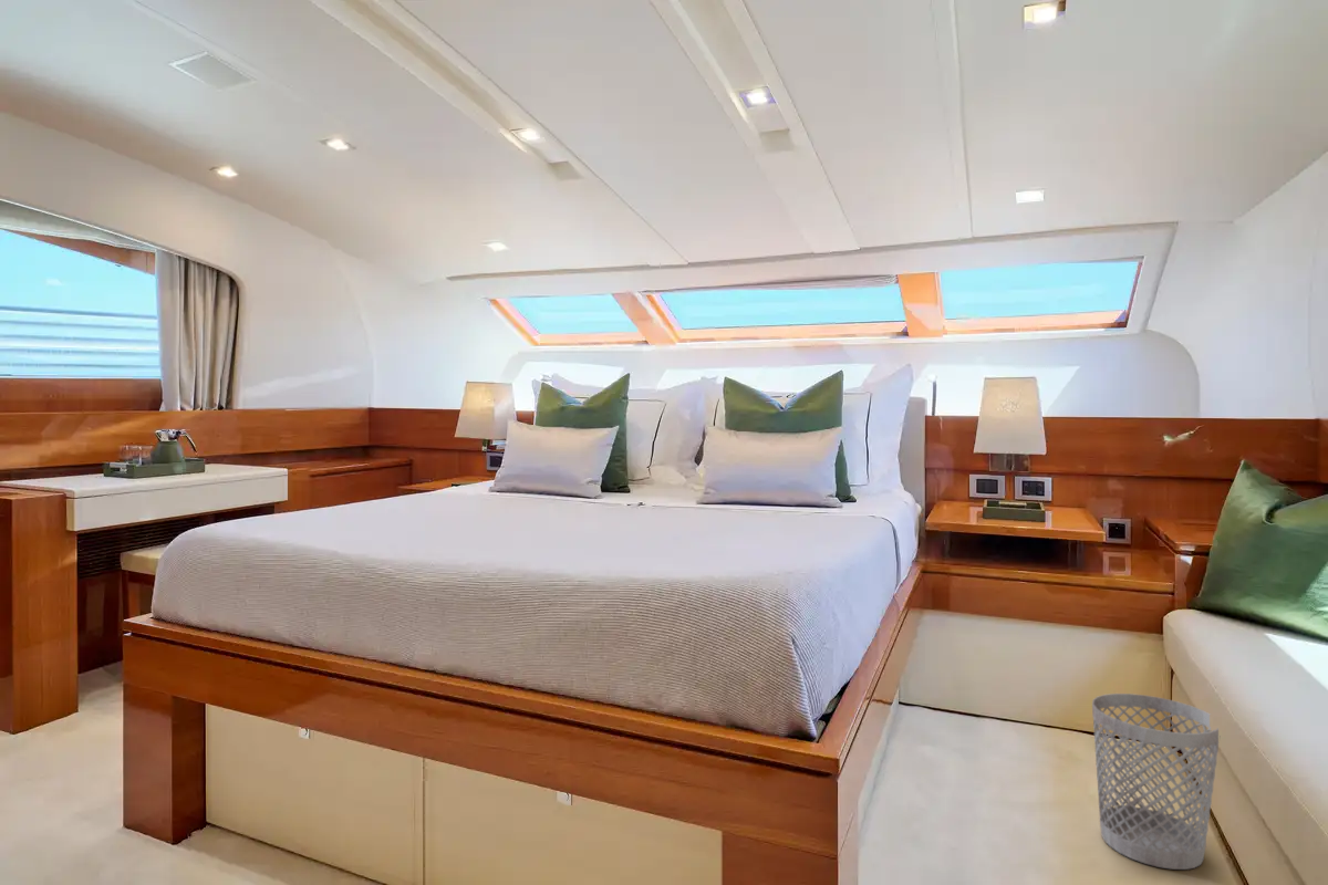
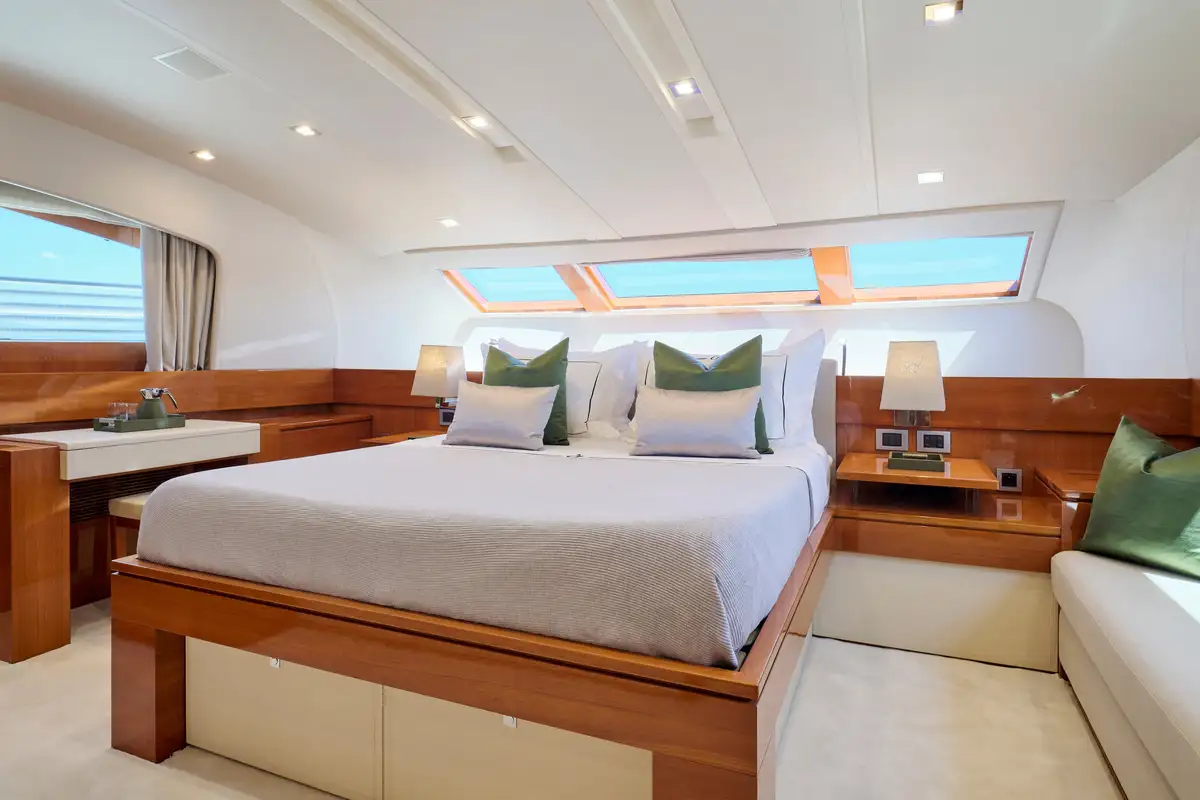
- wastebasket (1152, 778)
